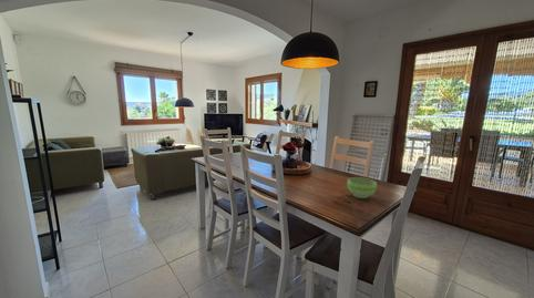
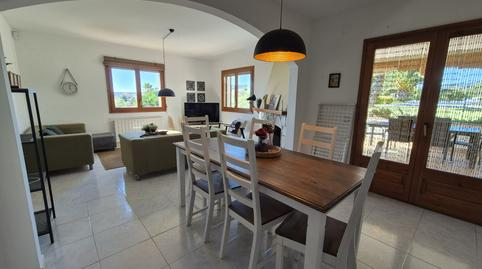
- bowl (361, 188)
